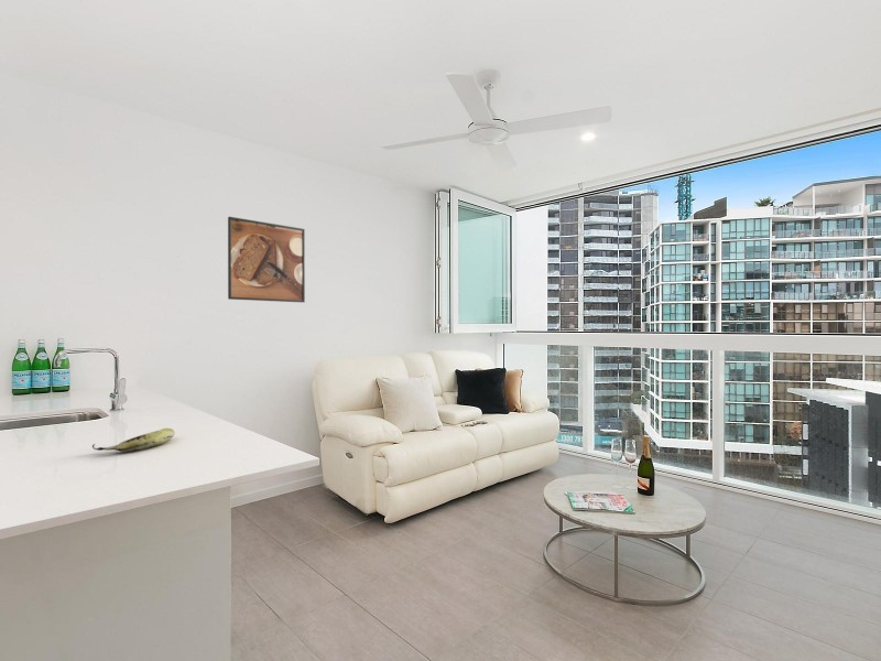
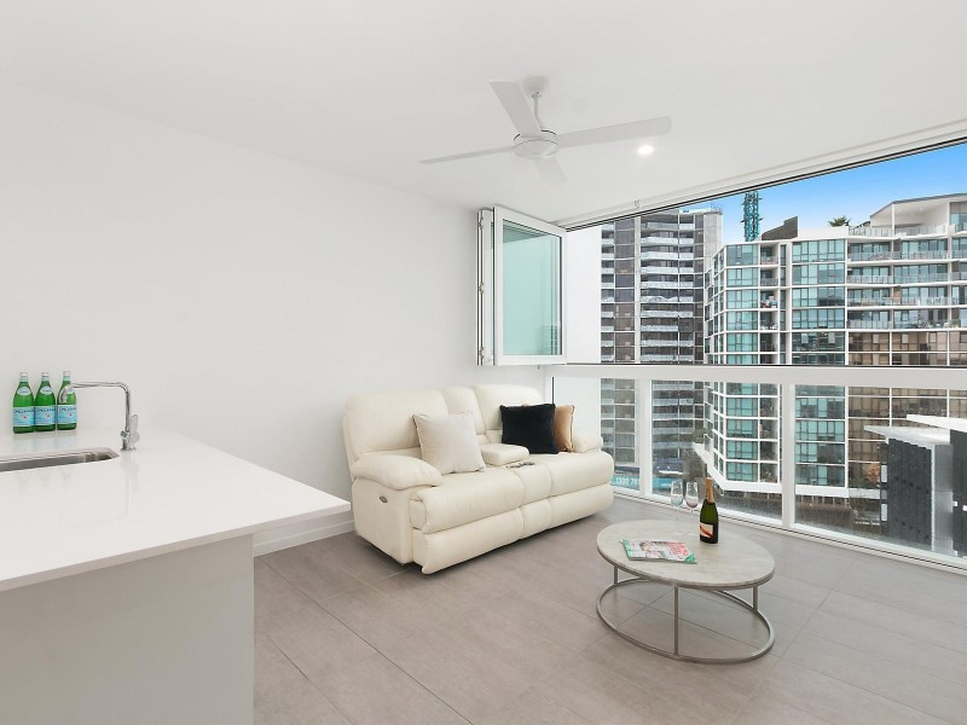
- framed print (268, 261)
- fruit (142, 438)
